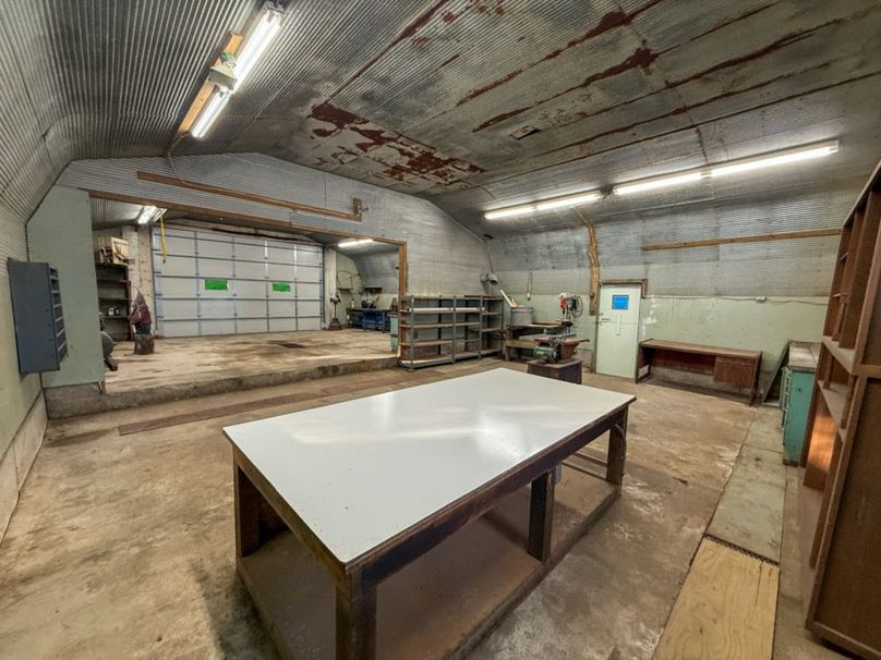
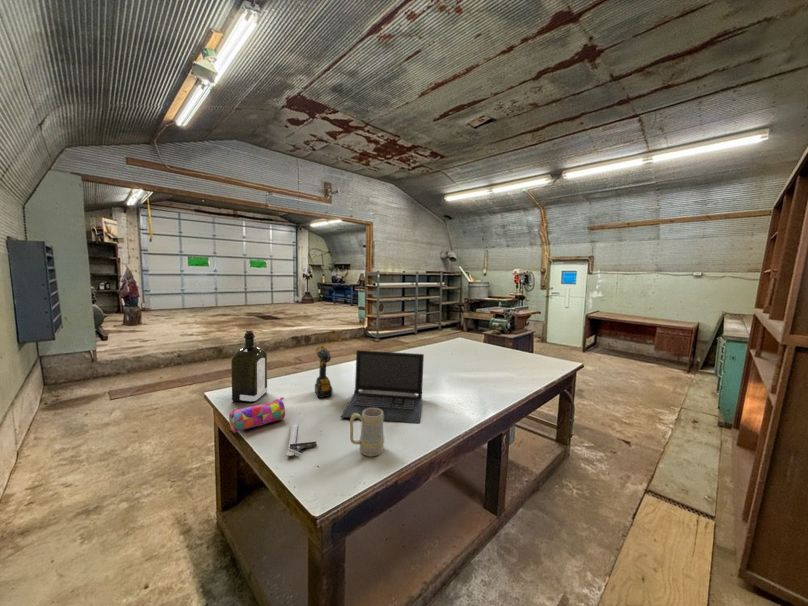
+ laptop (385, 383)
+ liquor (249, 363)
+ mug (366, 431)
+ combination square (304, 442)
+ pencil case (258, 414)
+ power drill (324, 372)
